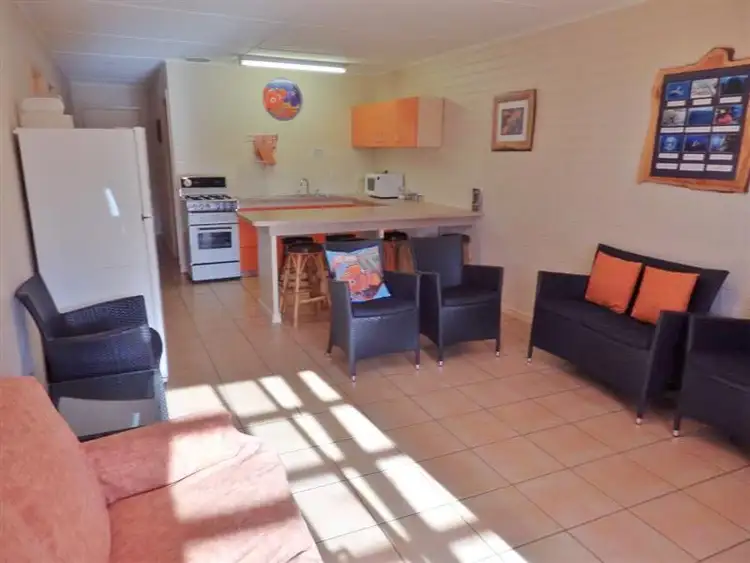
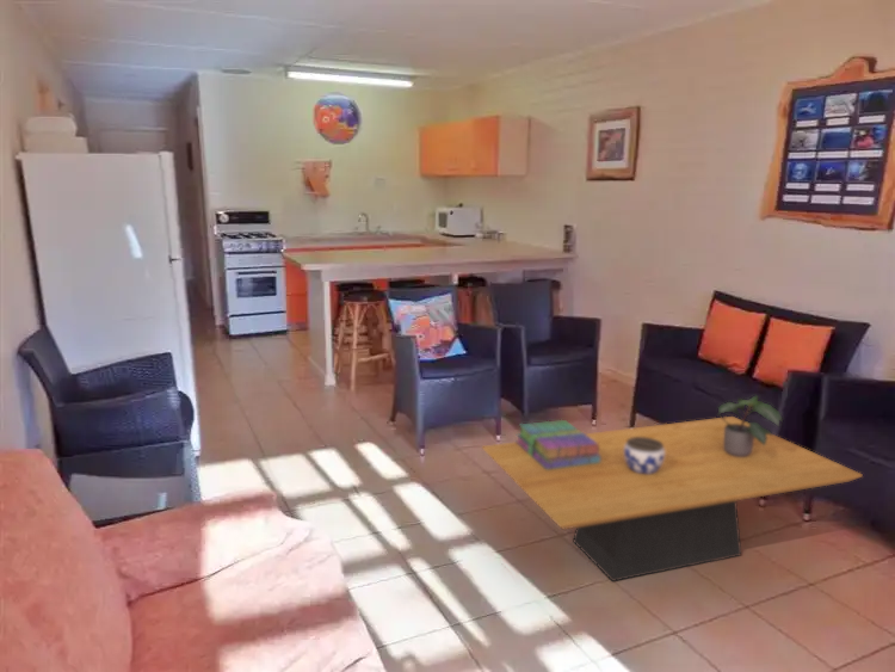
+ jar (643, 455)
+ coffee table (659, 504)
+ potted plant (747, 426)
+ books (556, 442)
